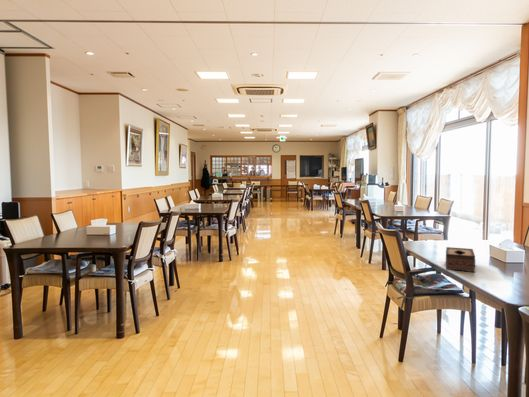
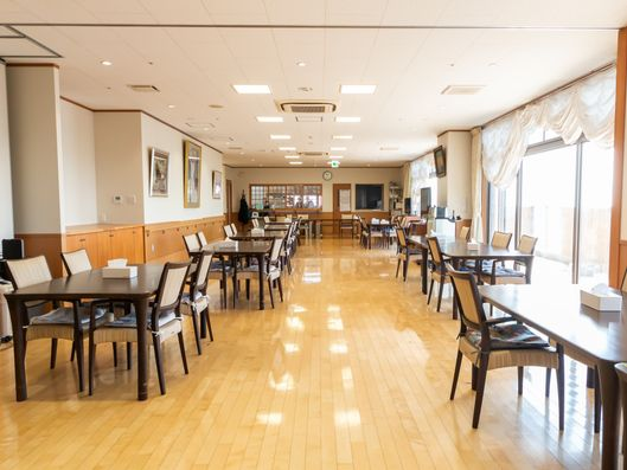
- tissue box (459, 258)
